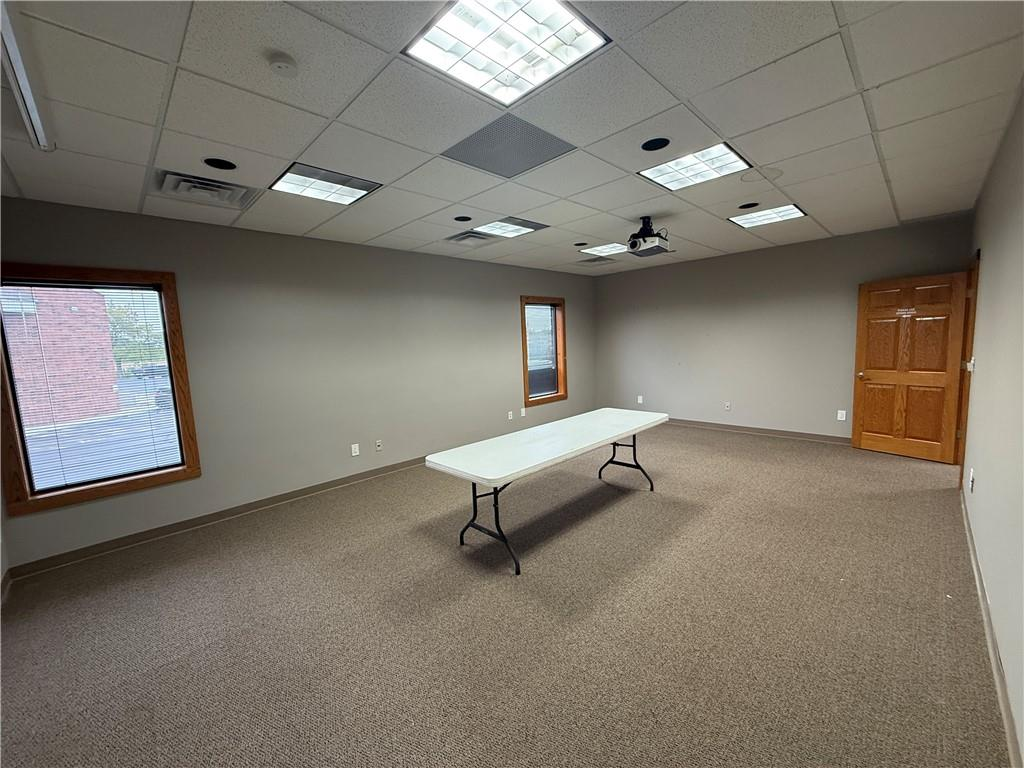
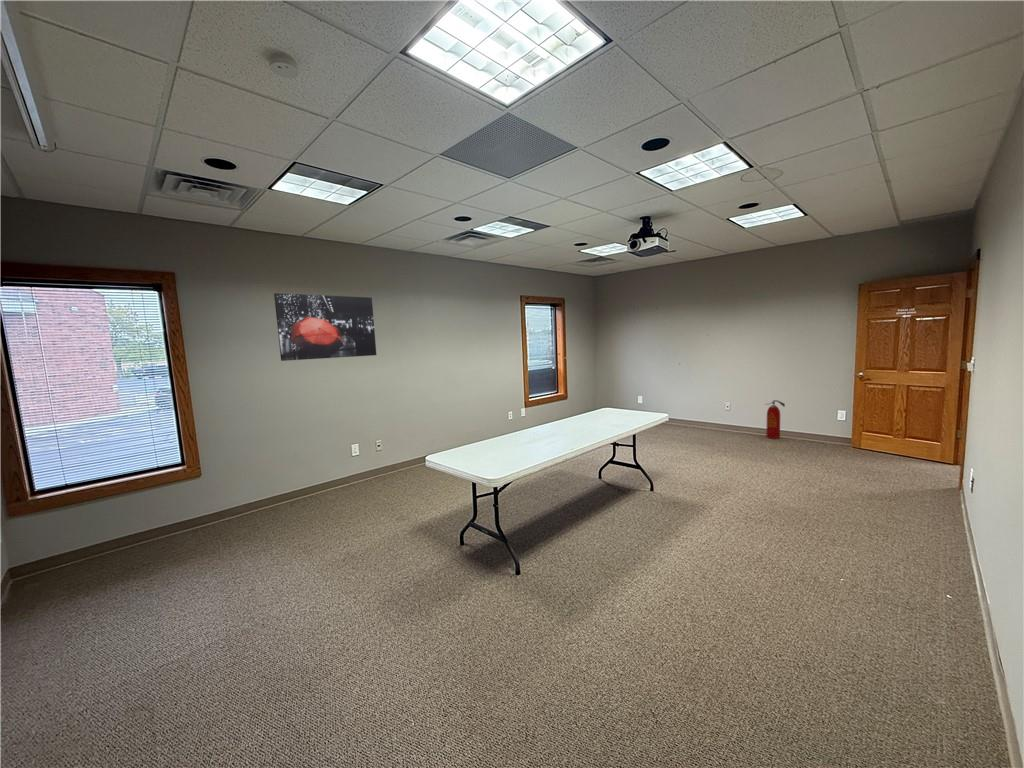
+ fire extinguisher (774, 418)
+ wall art (329, 327)
